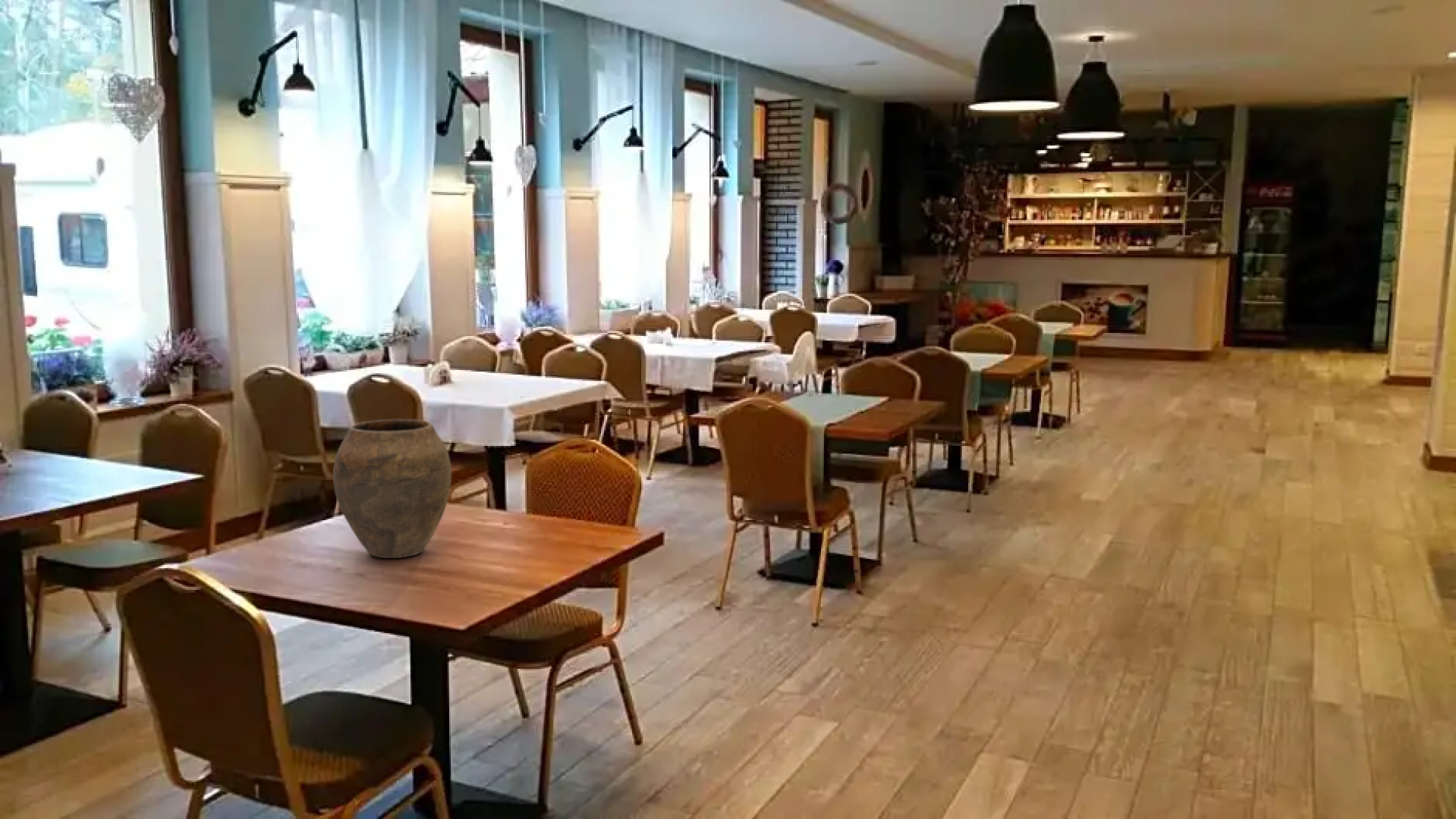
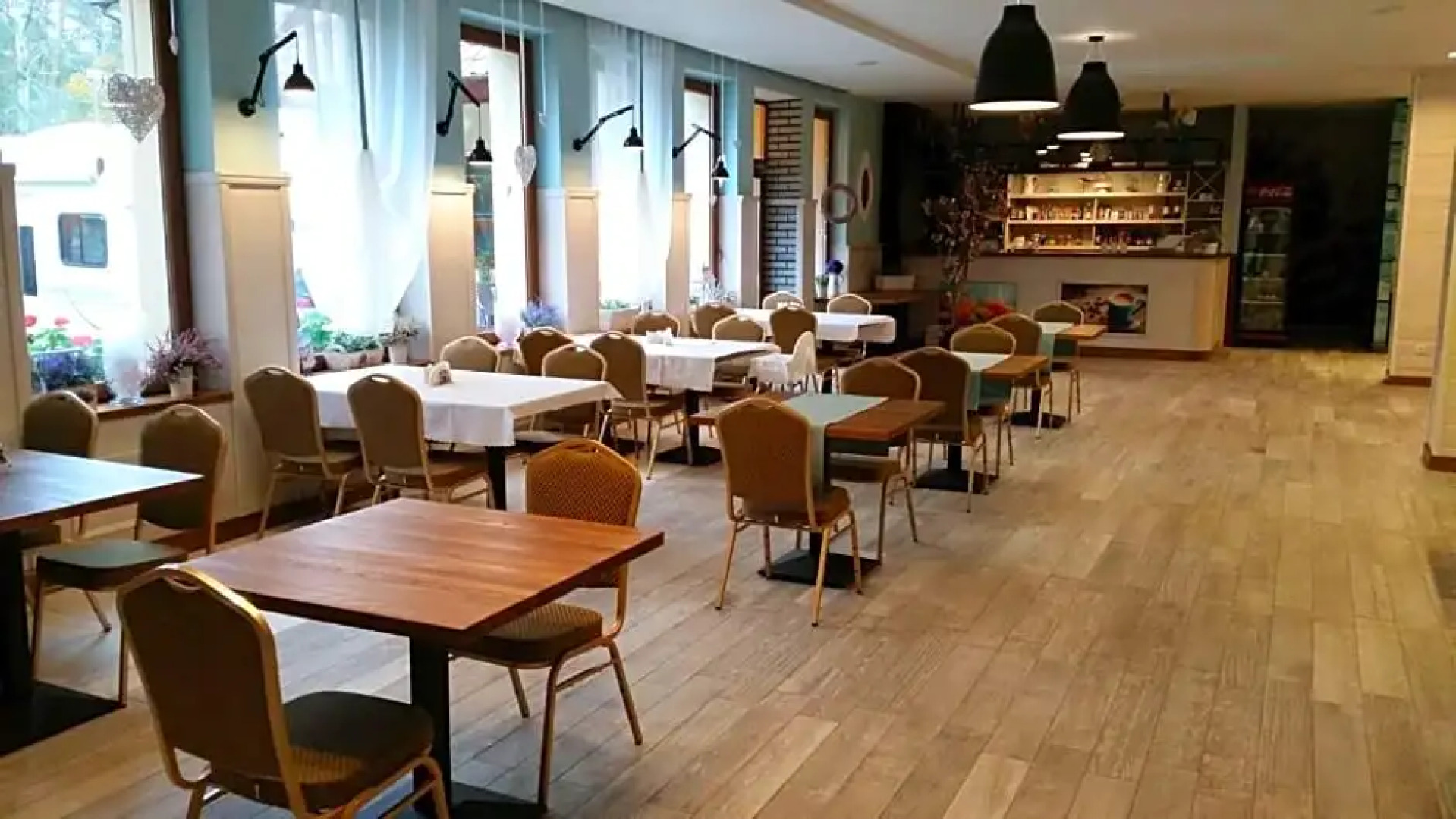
- vase (393, 488)
